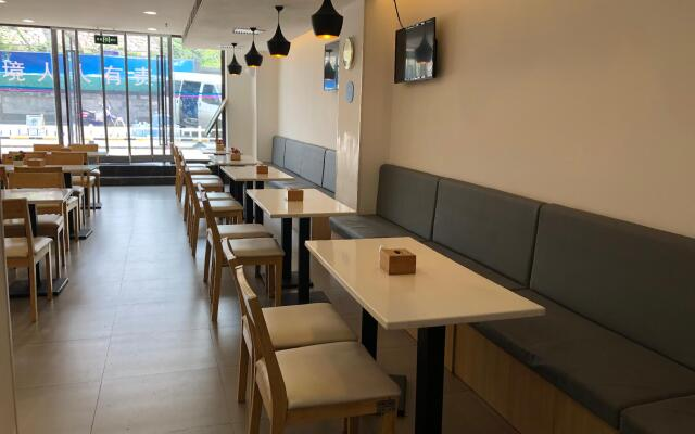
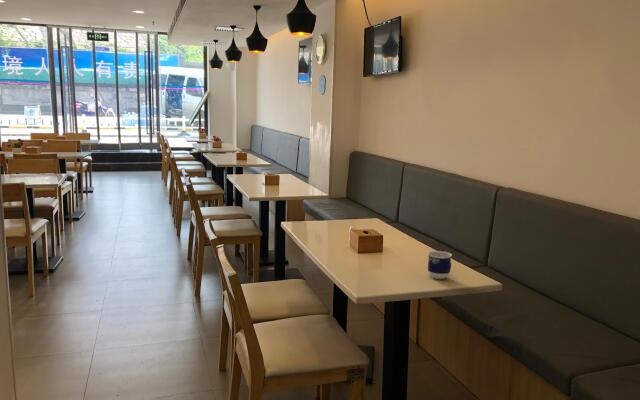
+ cup (441, 266)
